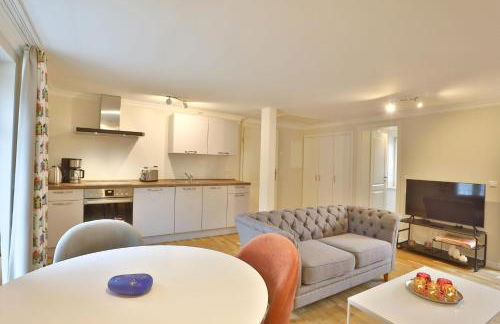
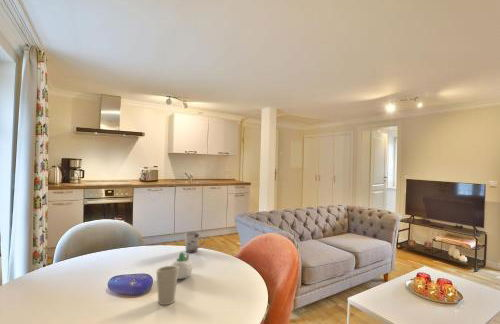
+ succulent planter (181, 264)
+ cup (167, 283)
+ cup (194, 242)
